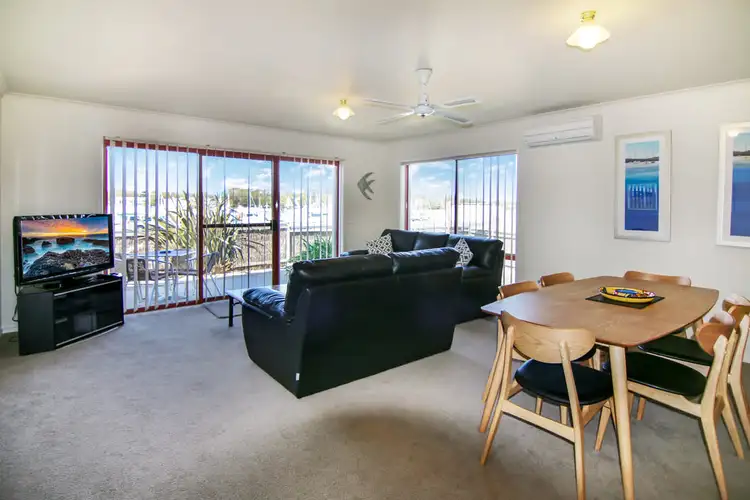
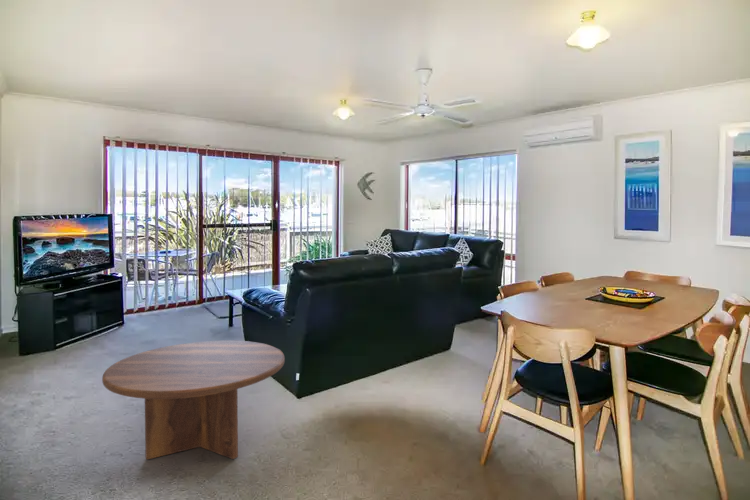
+ coffee table (201, 403)
